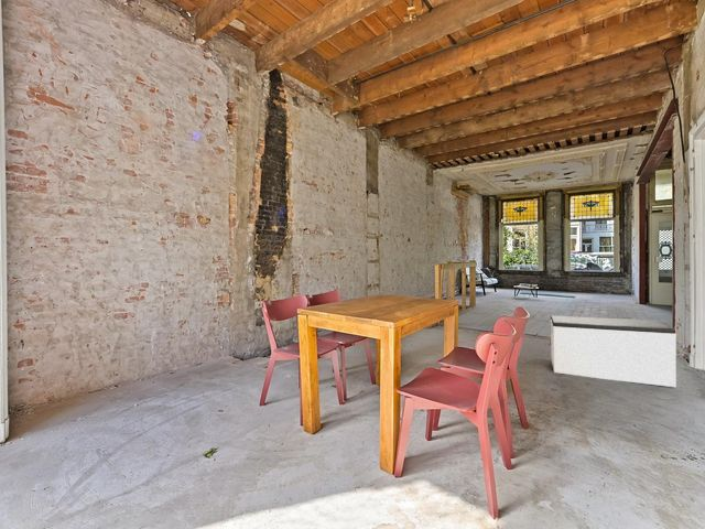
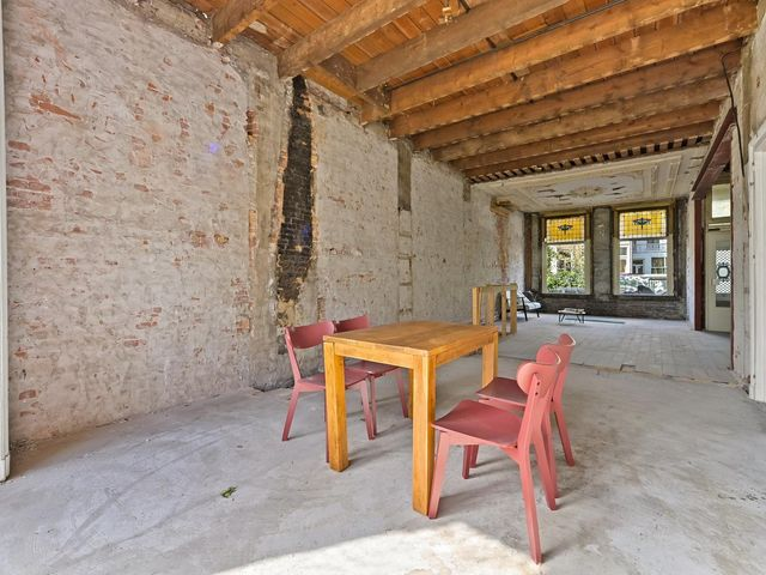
- bench (606, 346)
